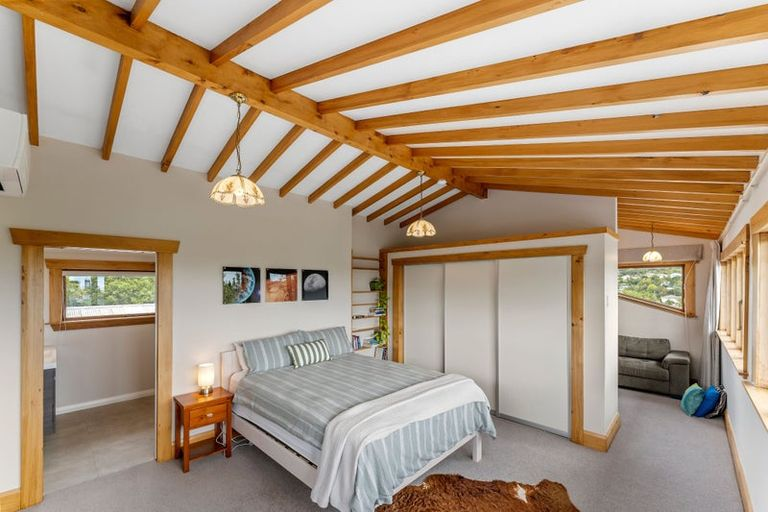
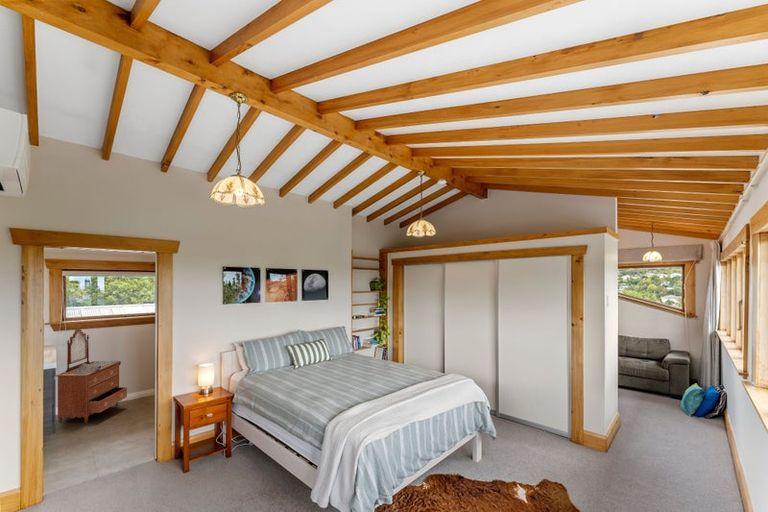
+ dresser (92, 371)
